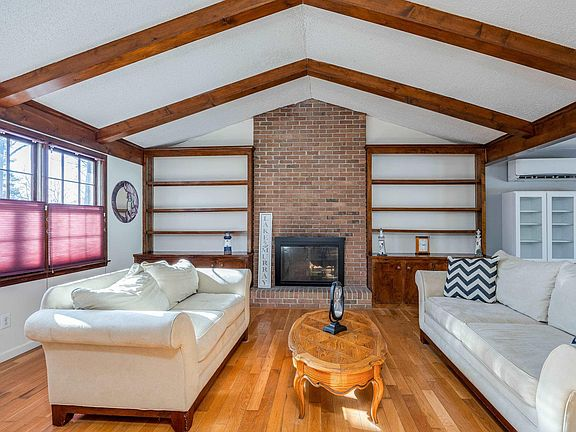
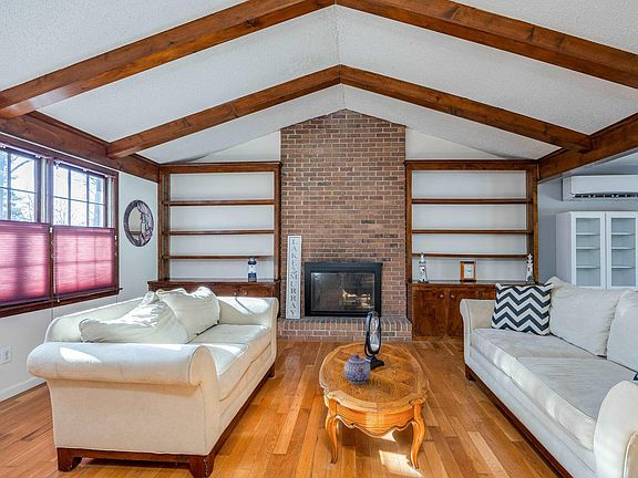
+ teapot (357, 367)
